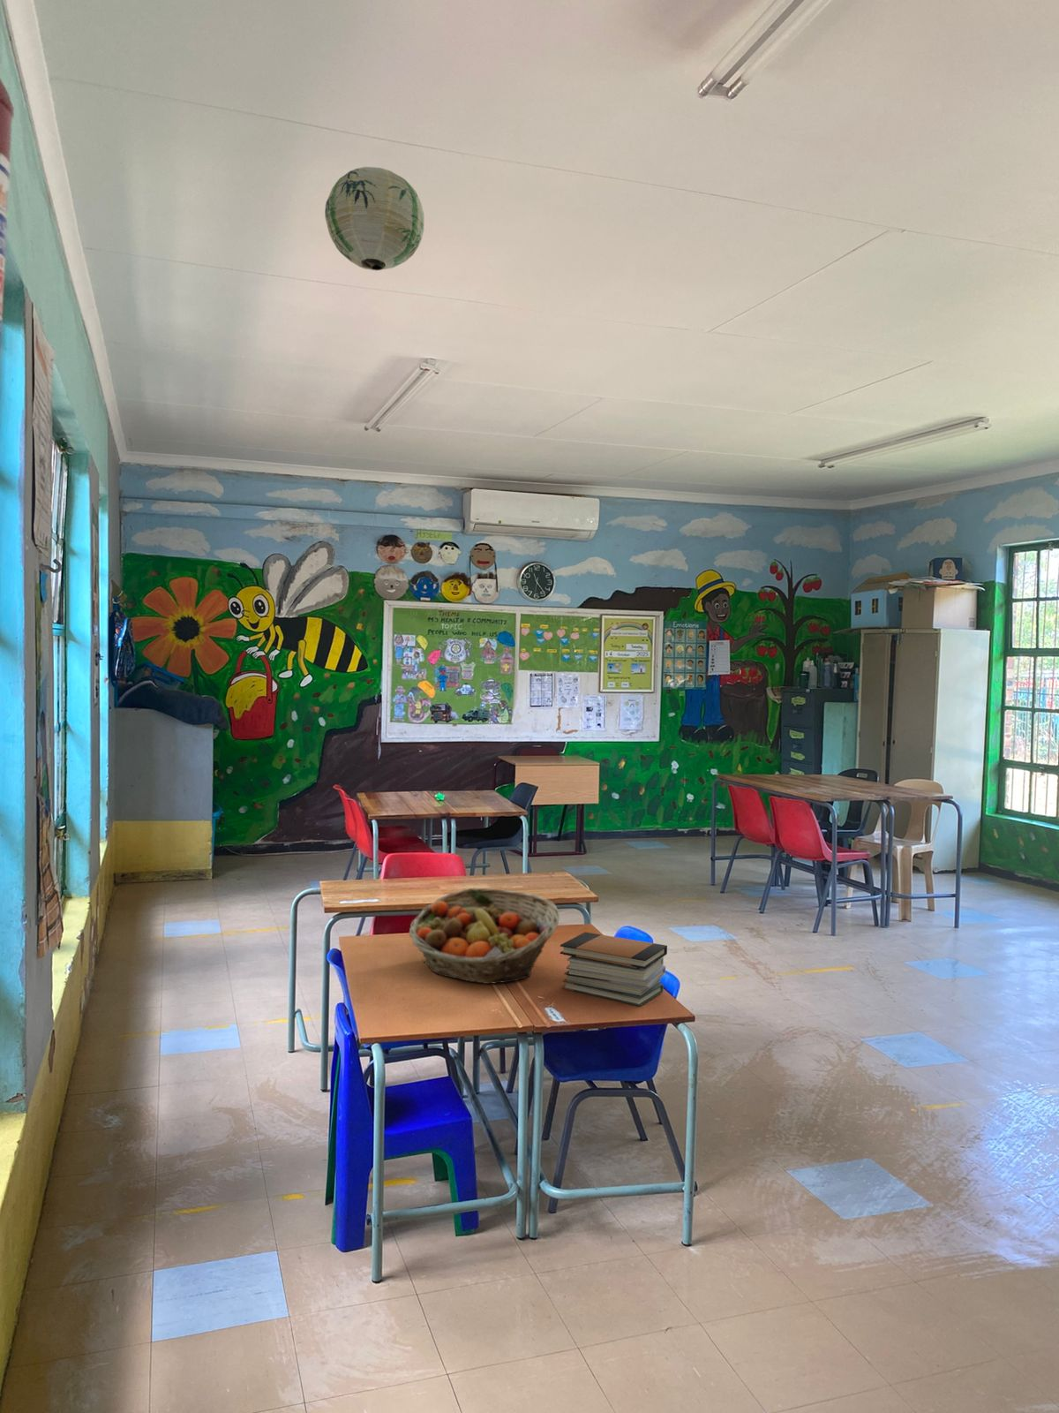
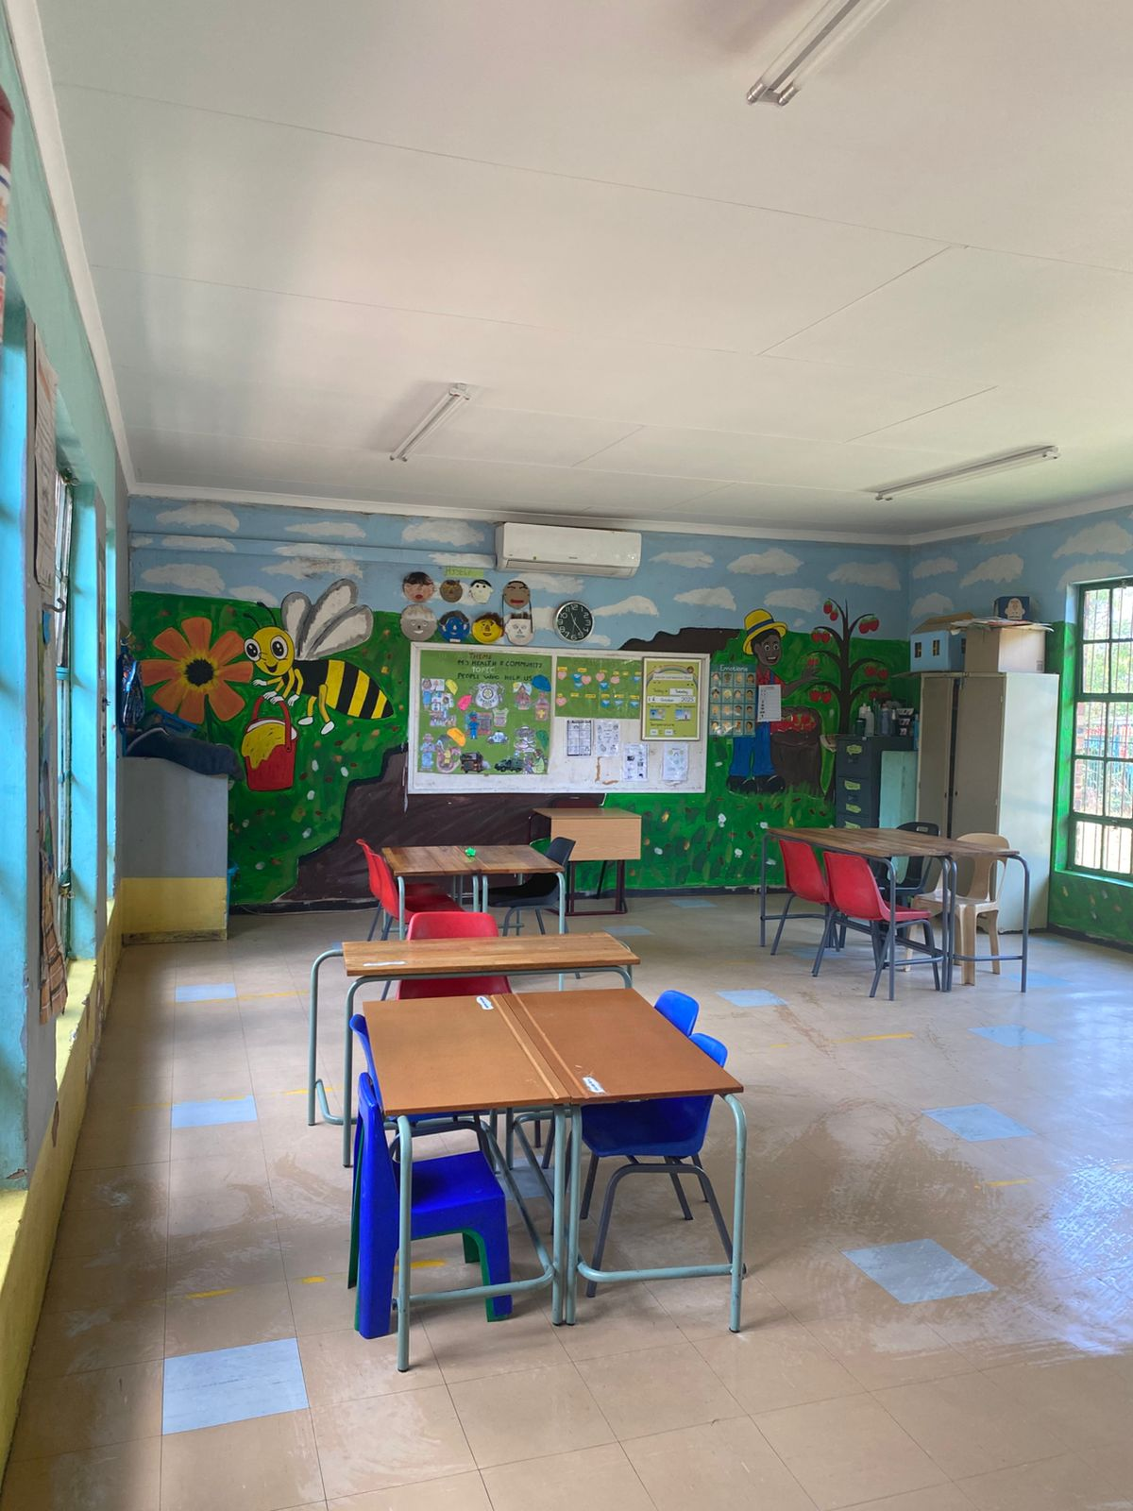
- book stack (614, 968)
- fruit basket (484, 933)
- paper lantern (374, 220)
